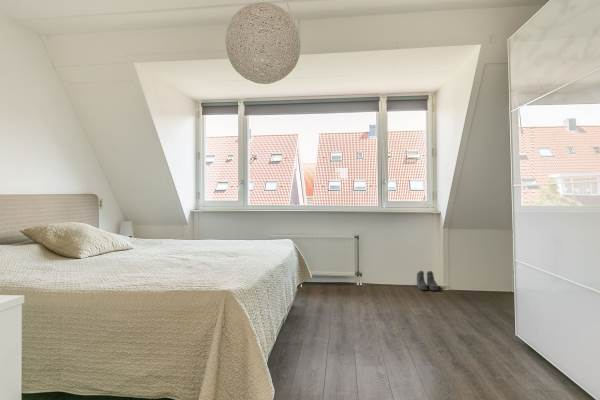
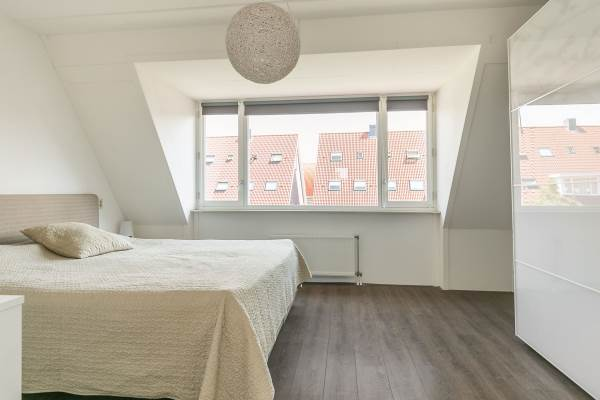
- boots (427, 279)
